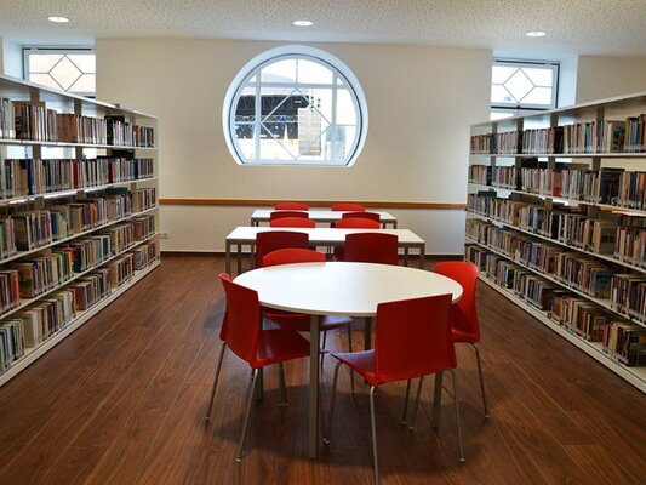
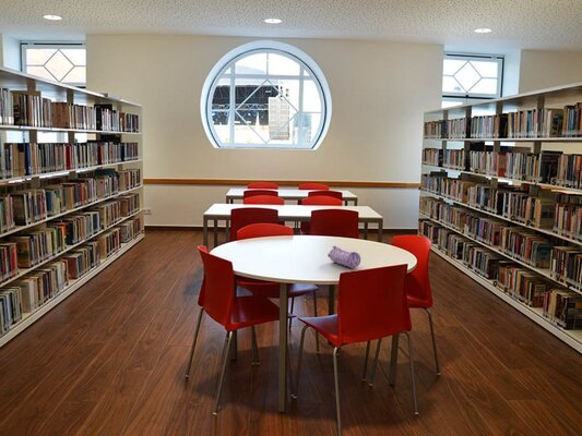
+ pencil case (344, 256)
